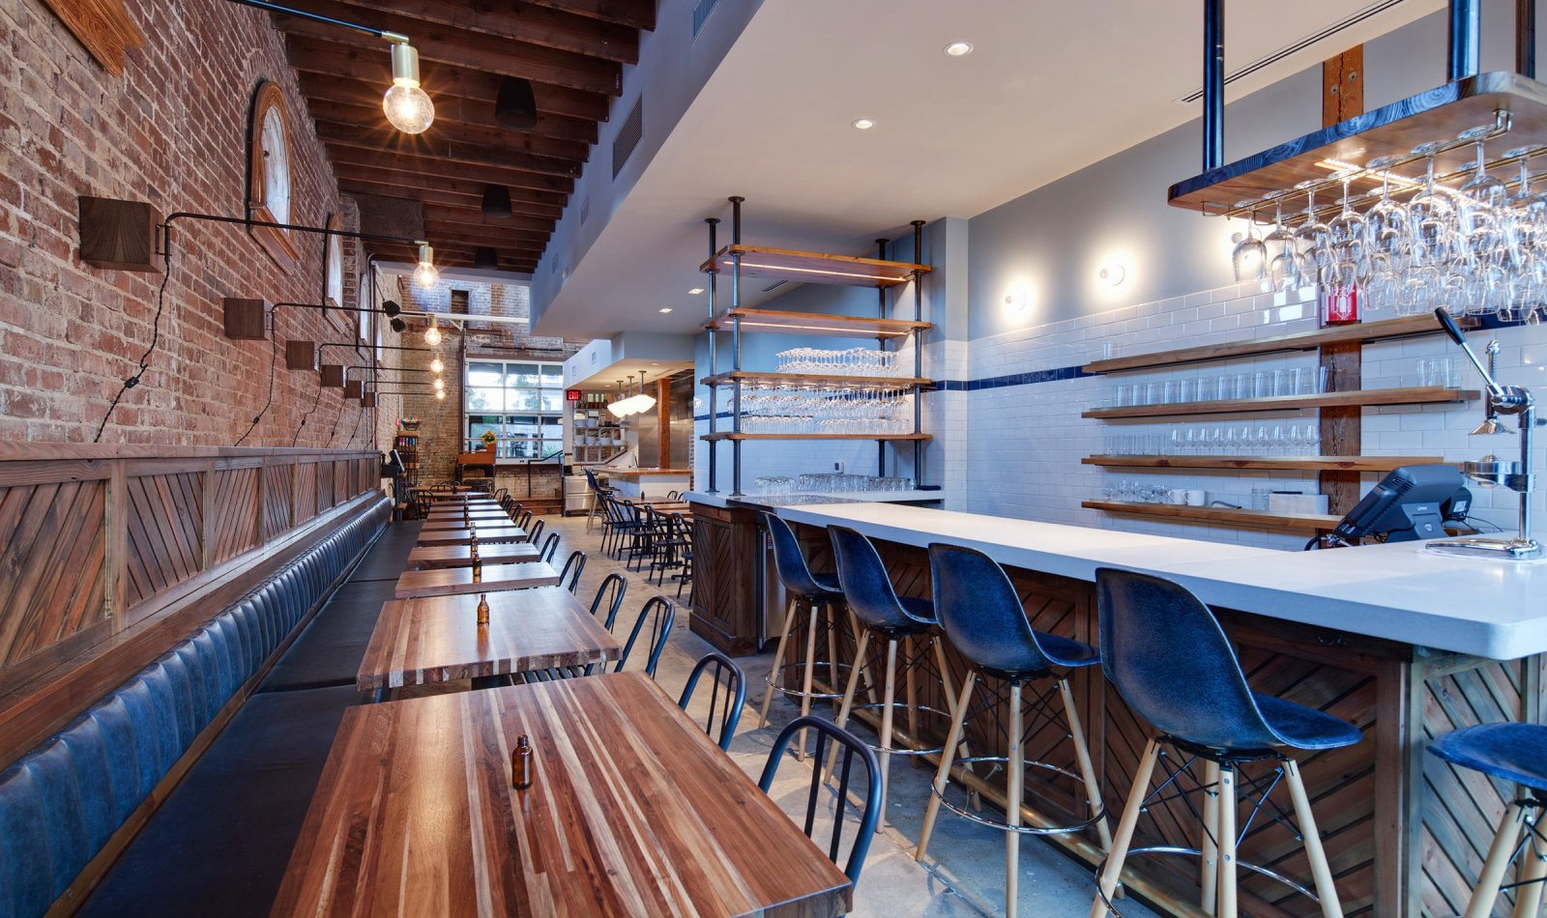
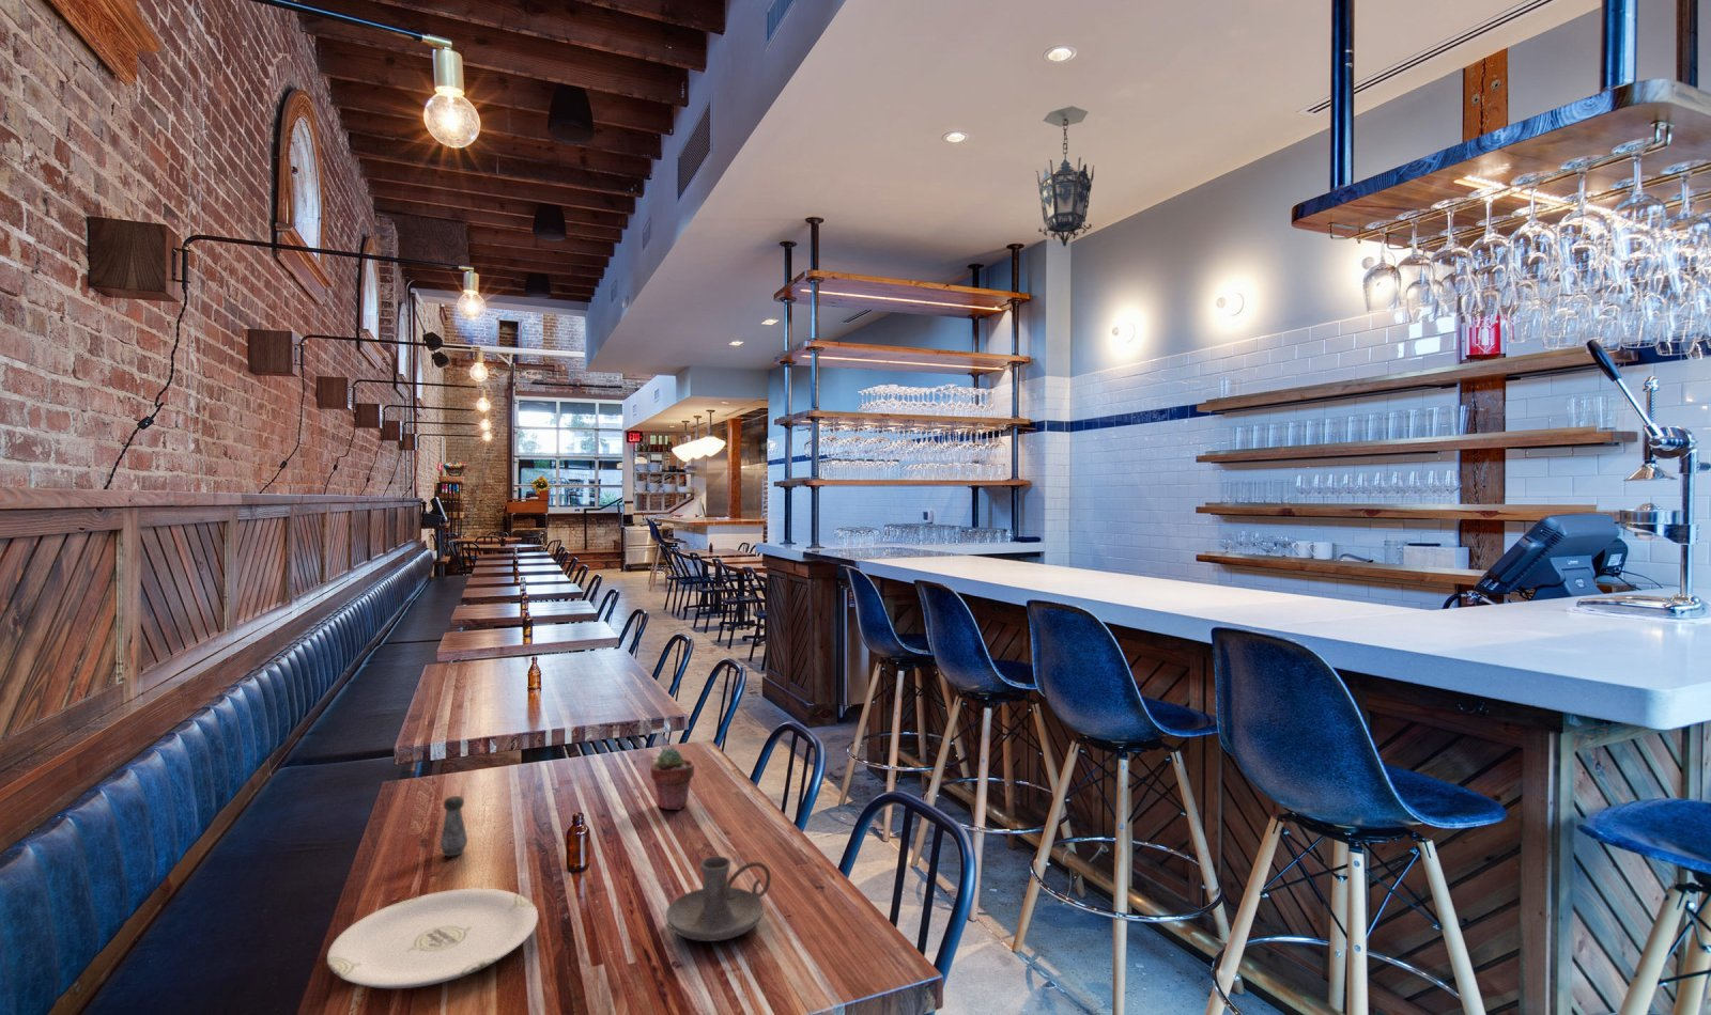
+ plate (438, 938)
+ candle holder (724, 891)
+ hanging lantern (1065, 181)
+ potted succulent (671, 776)
+ salt shaker (453, 825)
